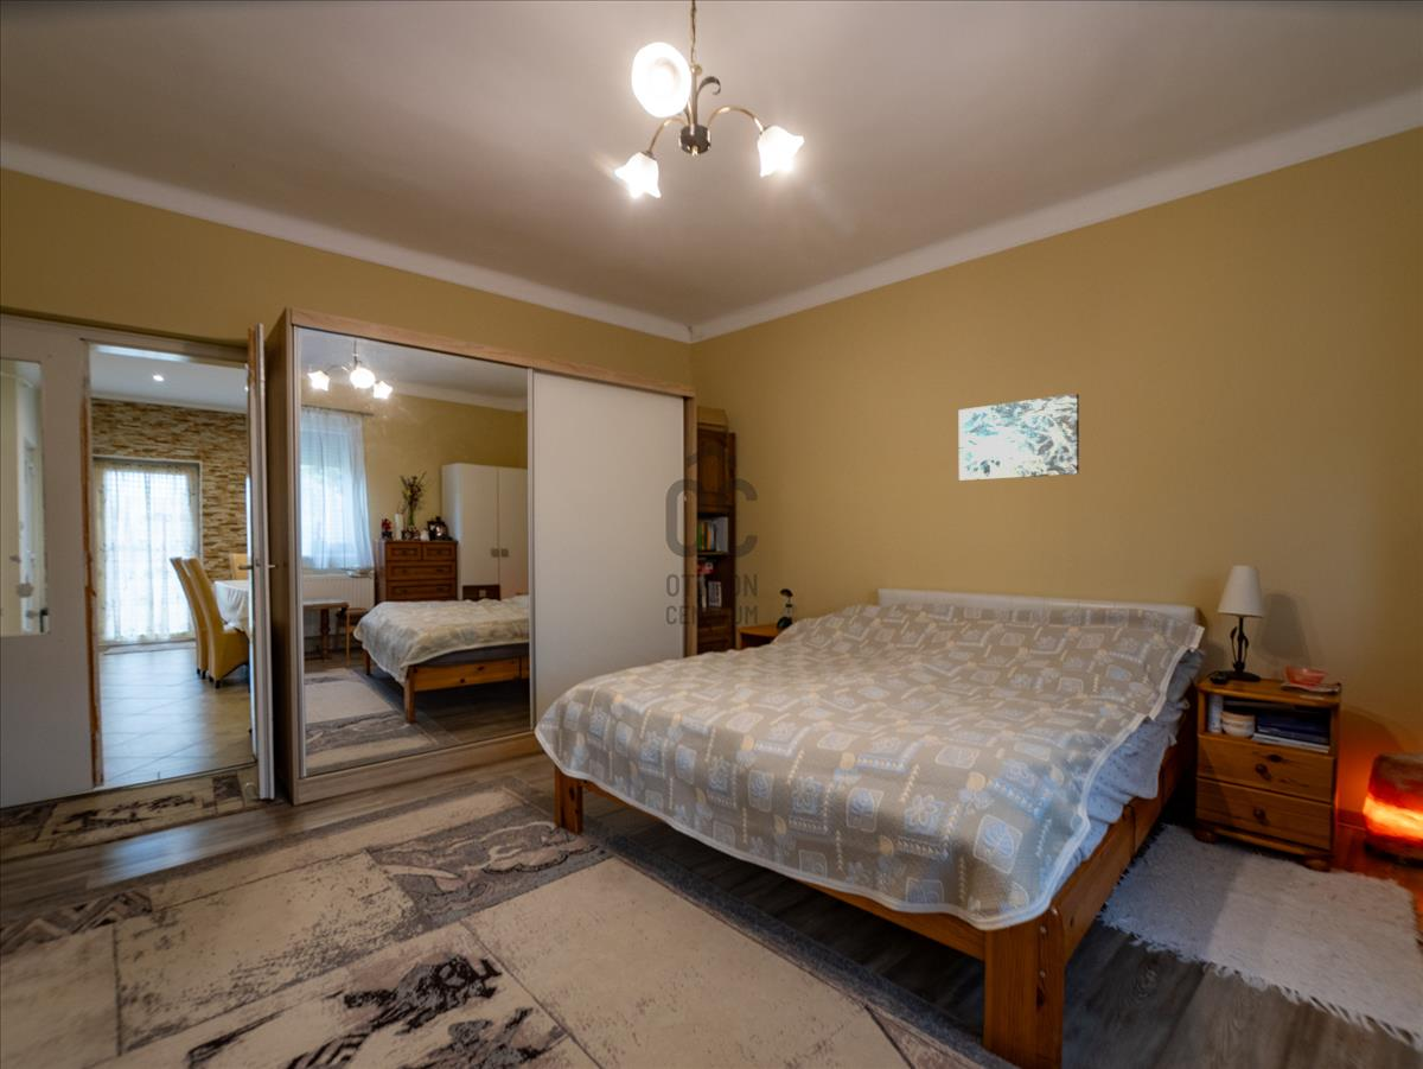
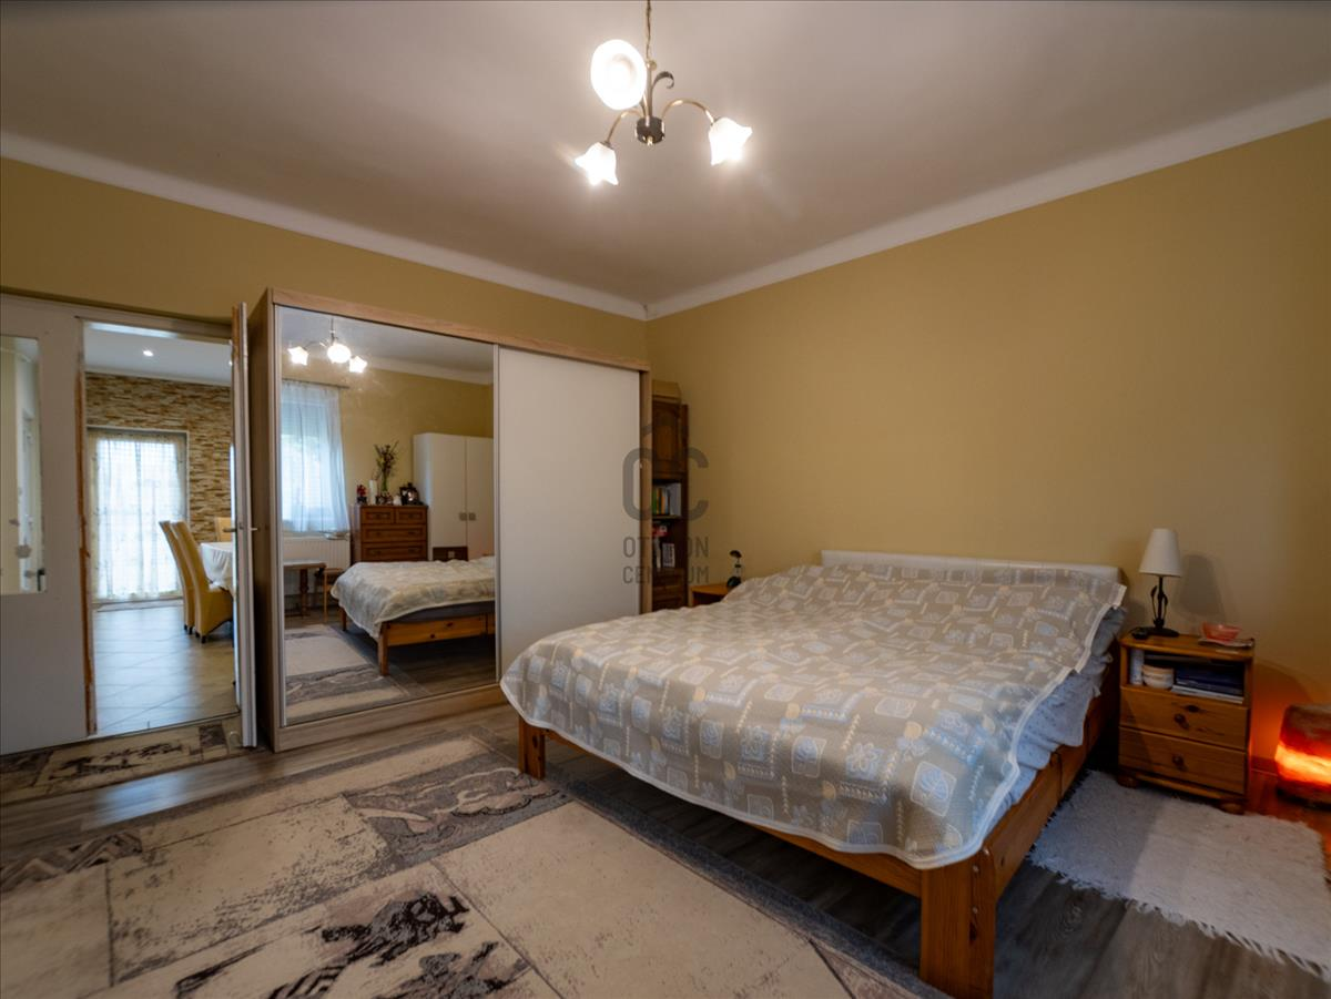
- wall art (1015, 439)
